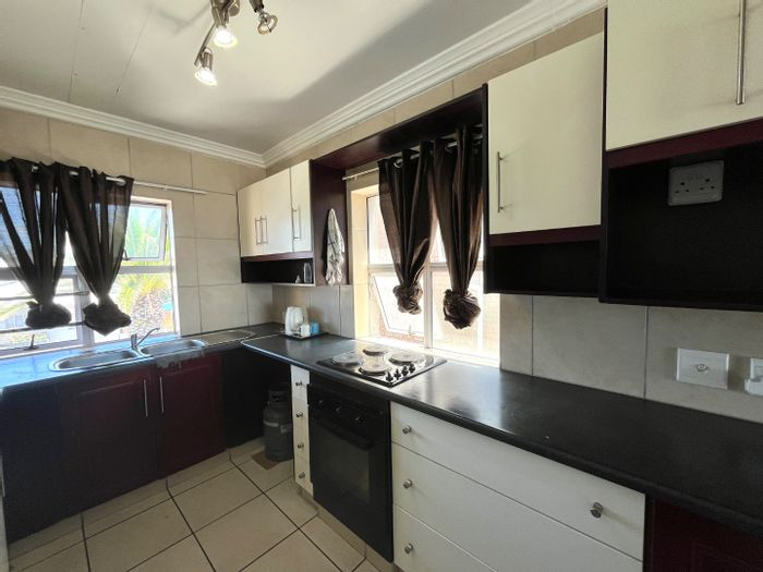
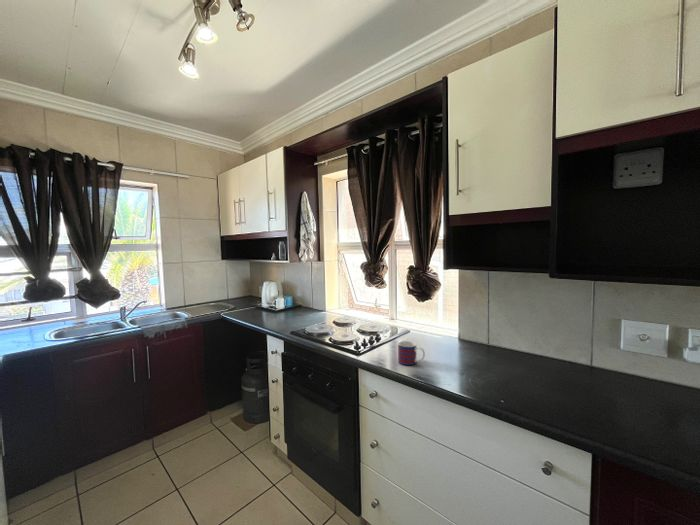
+ mug (411, 353)
